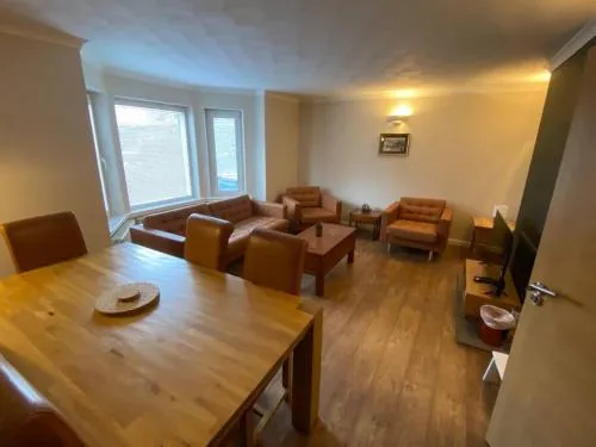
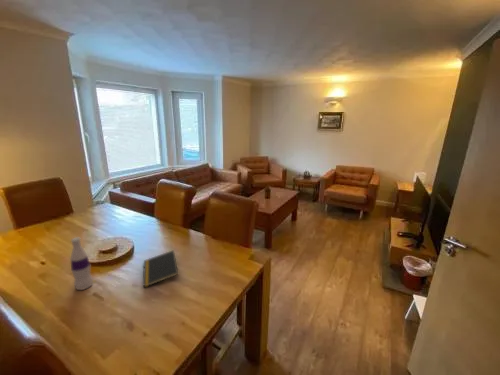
+ notepad (160, 267)
+ bottle (80, 262)
